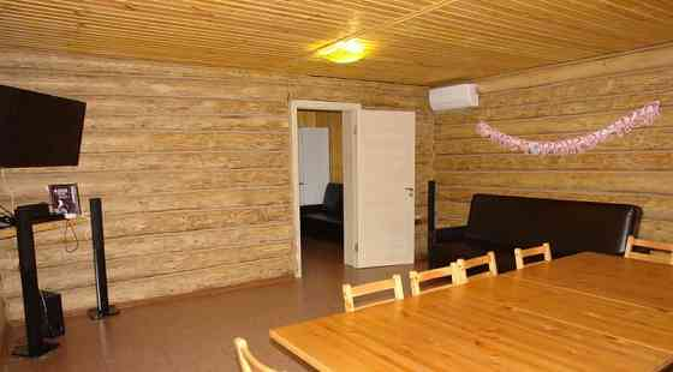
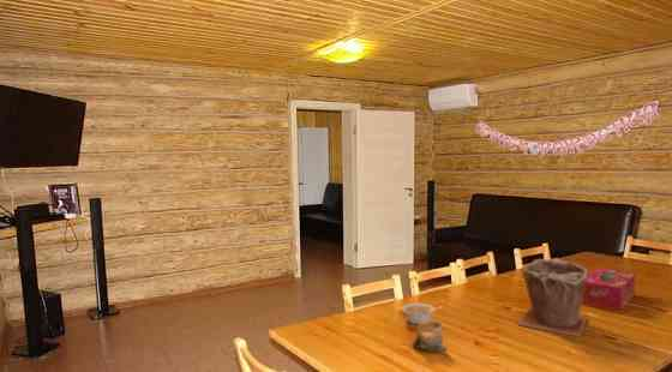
+ tissue box (607, 287)
+ plant pot (552, 293)
+ jar (428, 334)
+ legume (419, 312)
